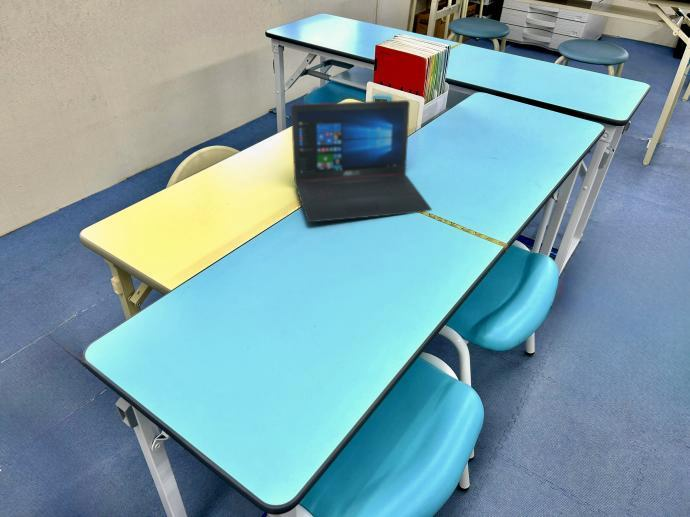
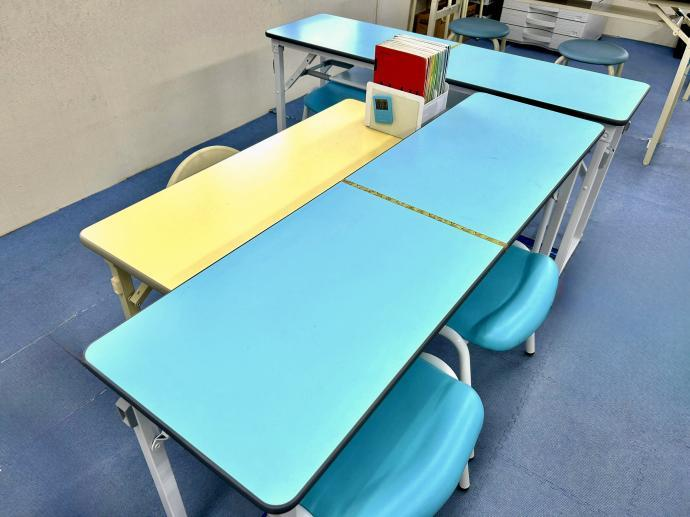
- laptop (361, 158)
